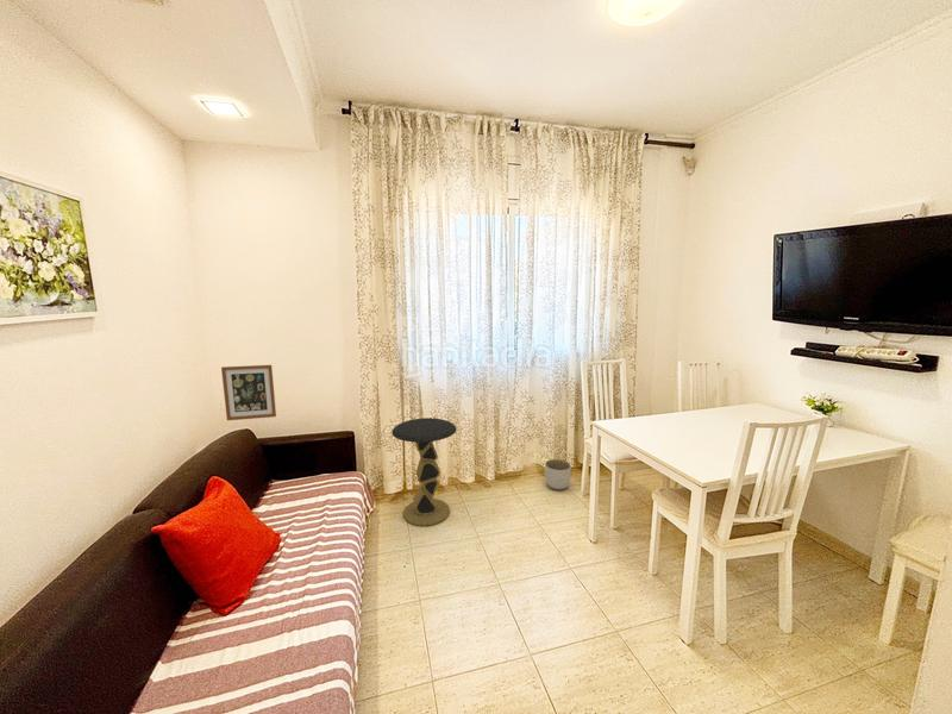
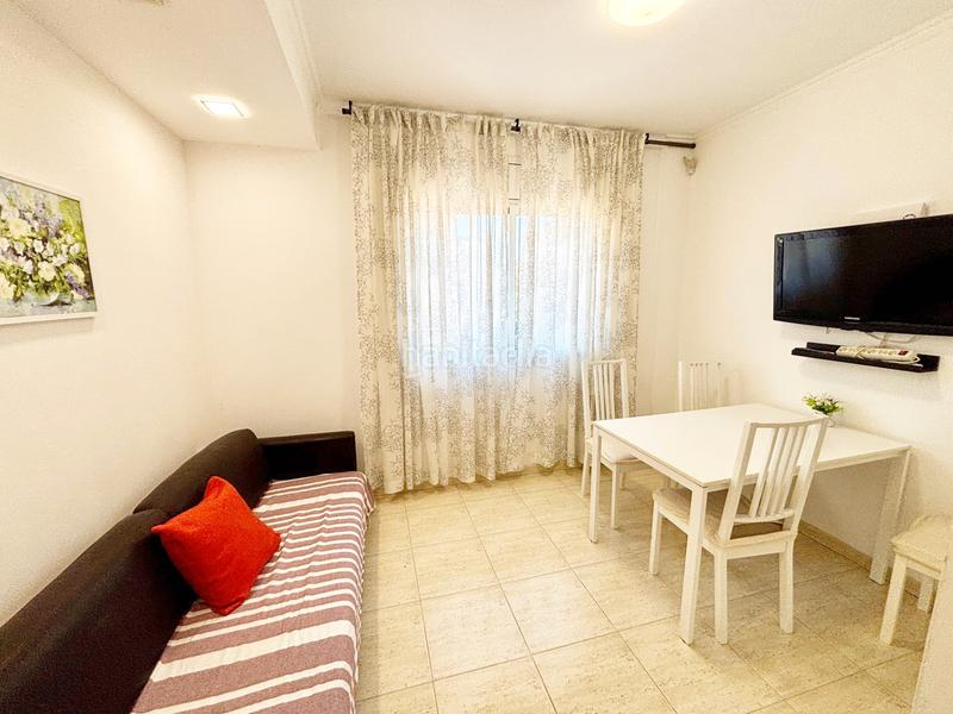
- wall art (249, 392)
- planter (557, 475)
- side table (425, 470)
